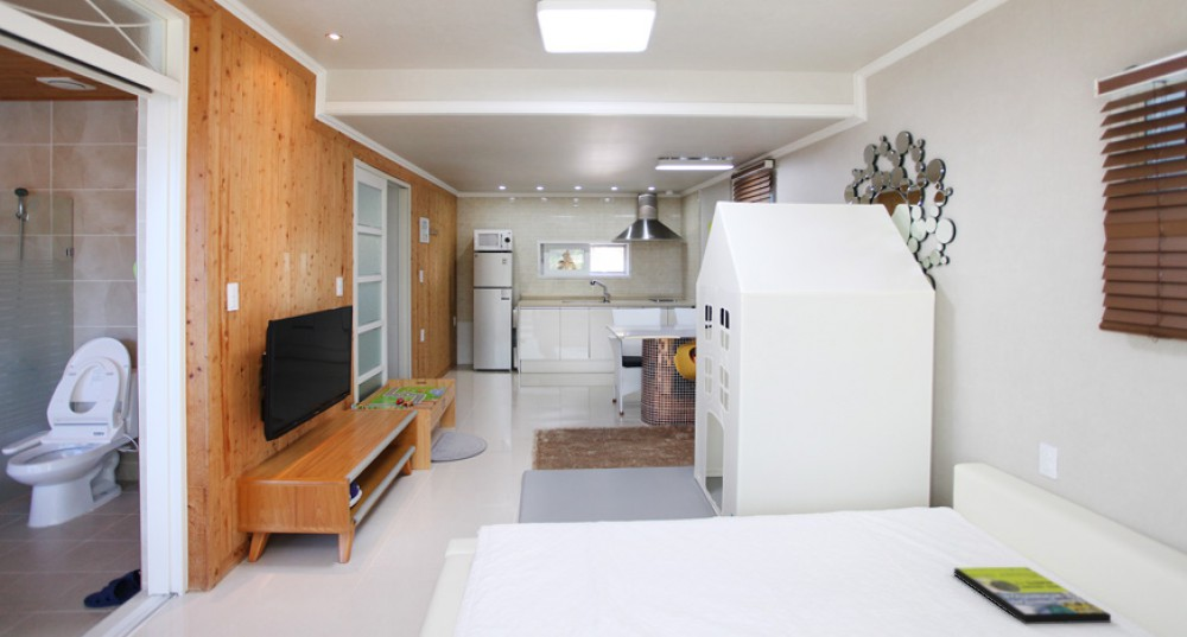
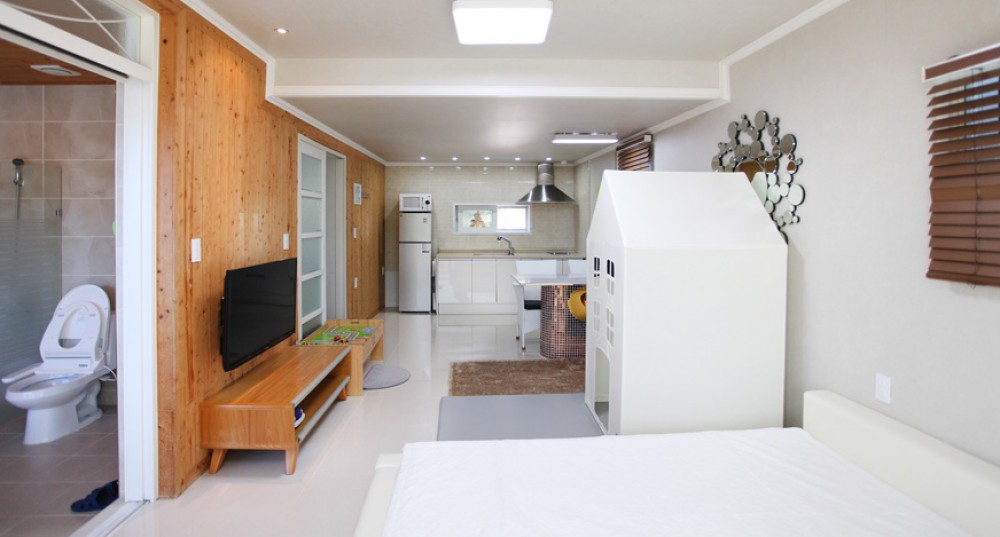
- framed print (1026, 592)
